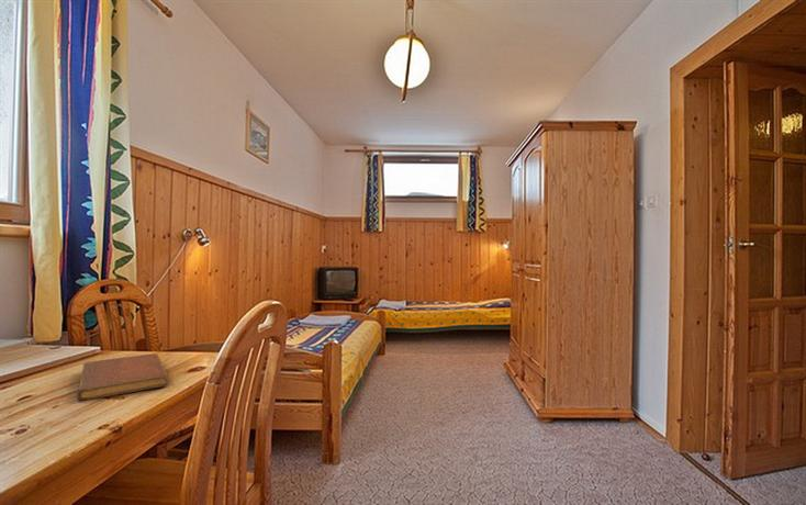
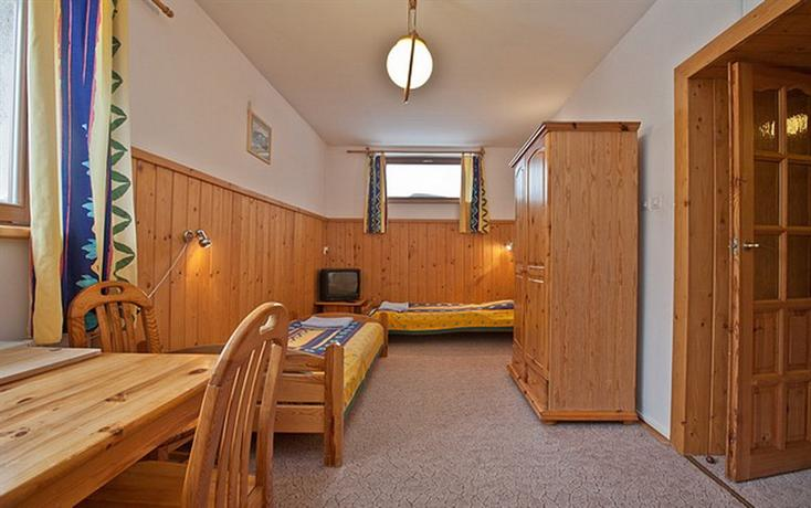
- notebook (123, 373)
